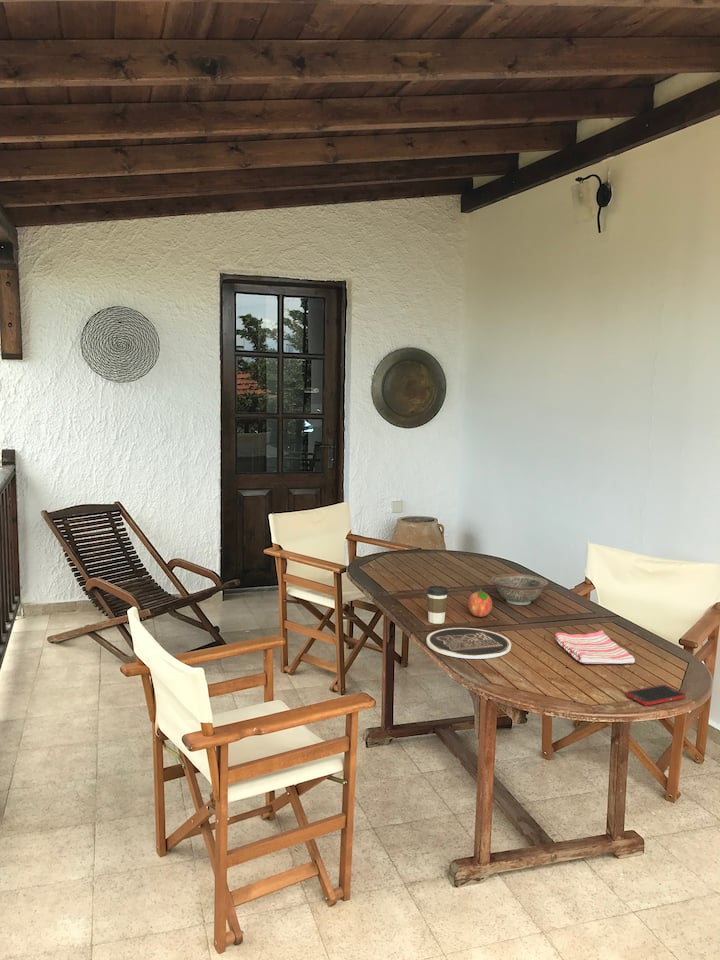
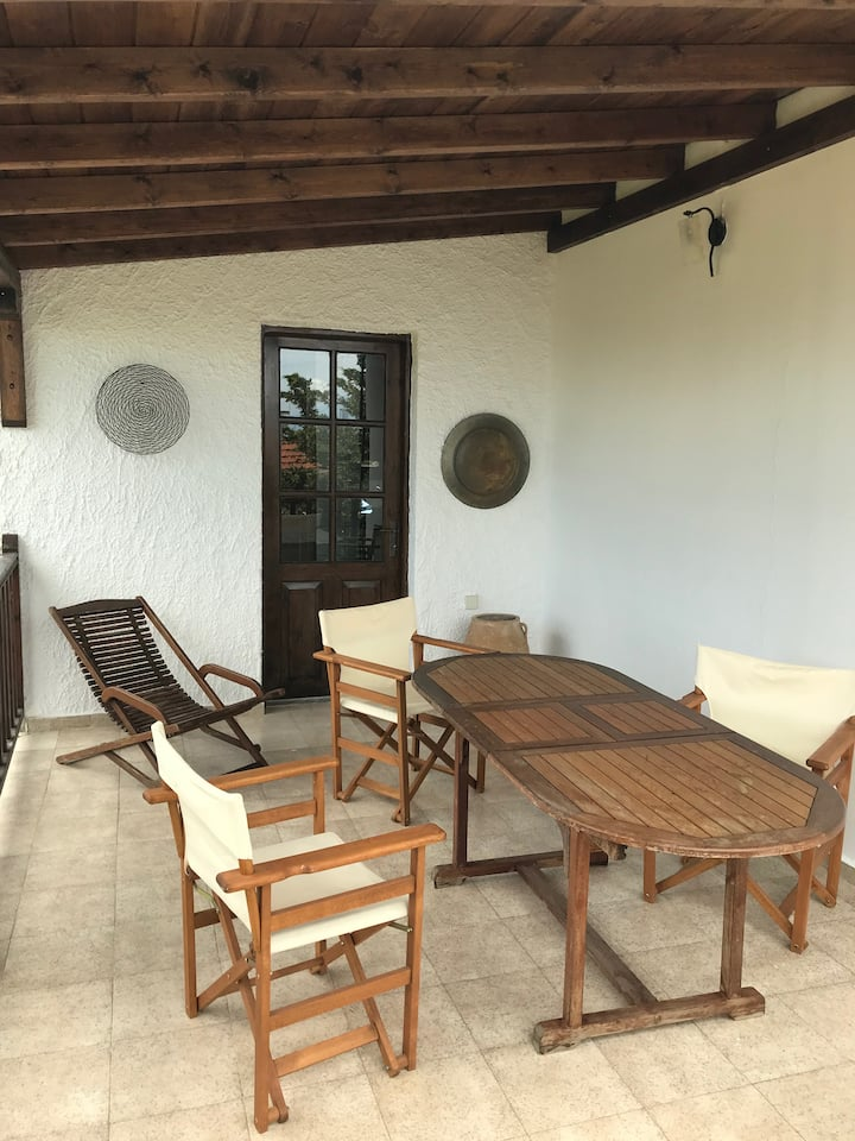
- dish towel (592, 646)
- plate (468, 642)
- coffee cup (437, 604)
- cell phone (655, 695)
- decorative bowl (518, 591)
- fruit (480, 602)
